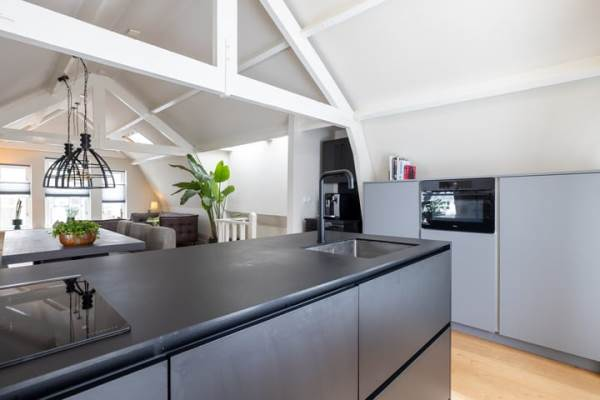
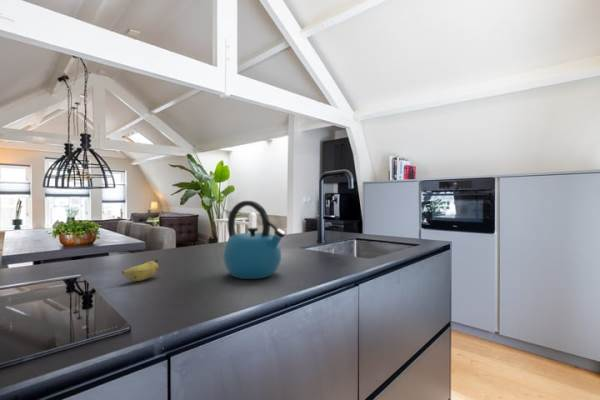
+ kettle (255, 237)
+ banana (142, 271)
